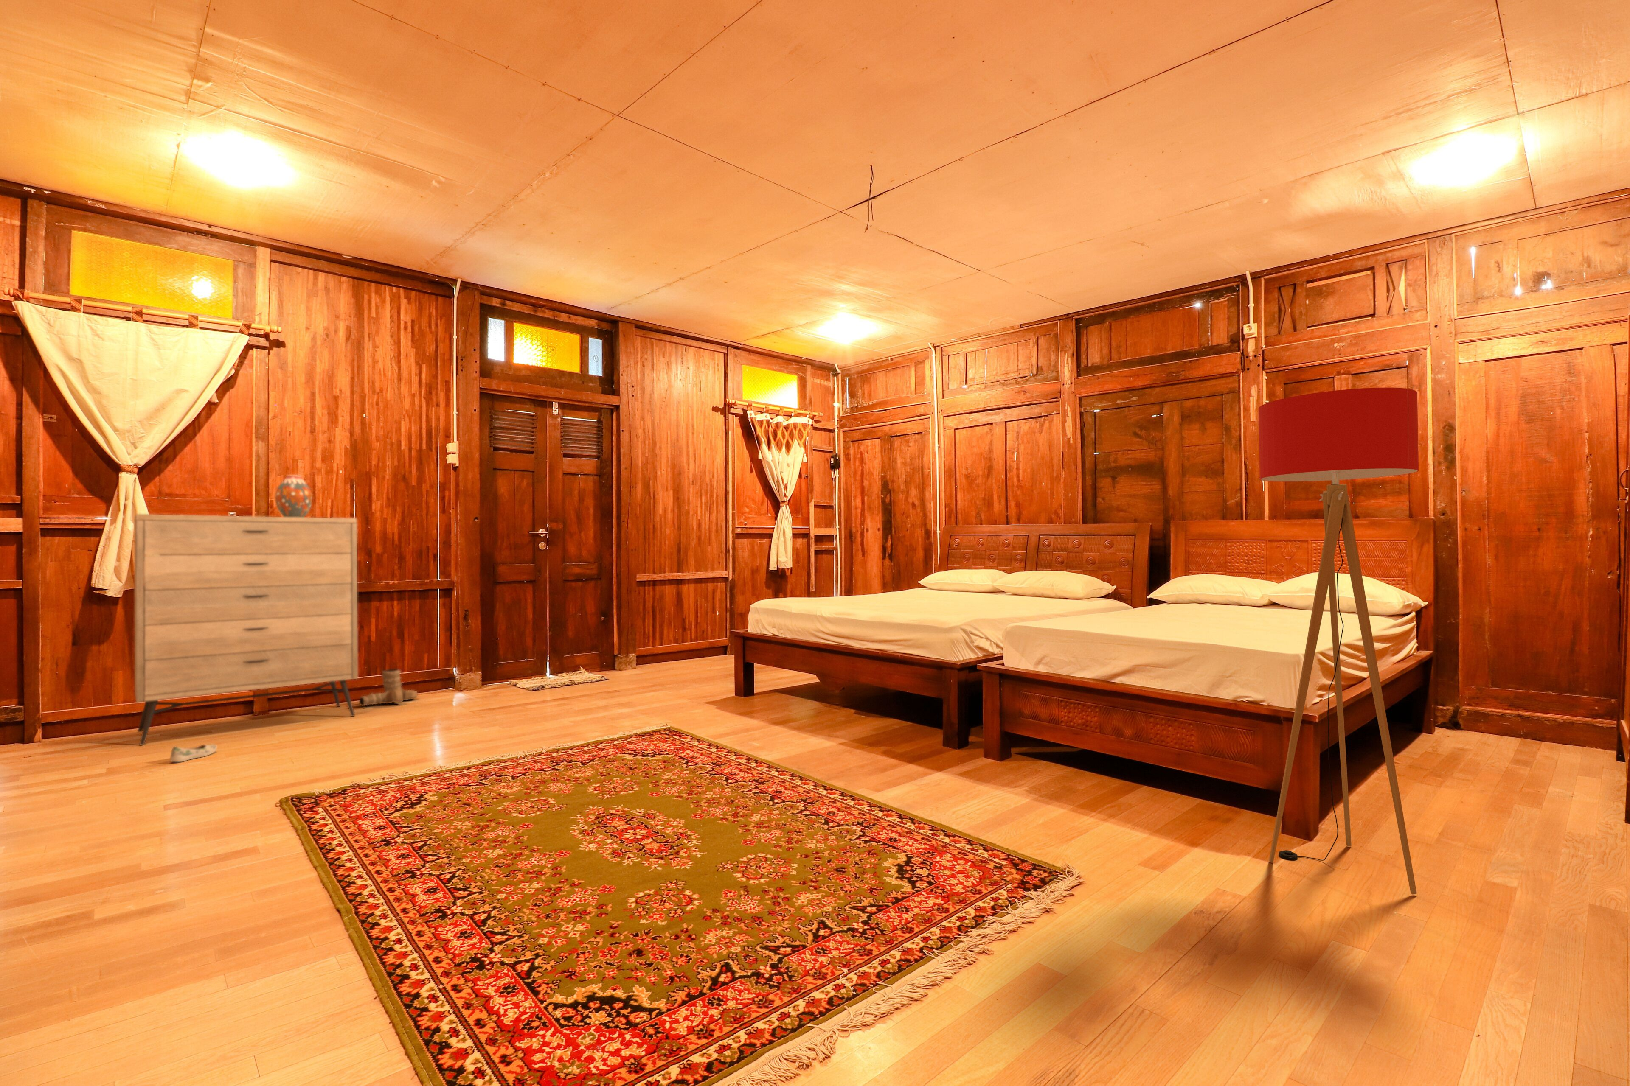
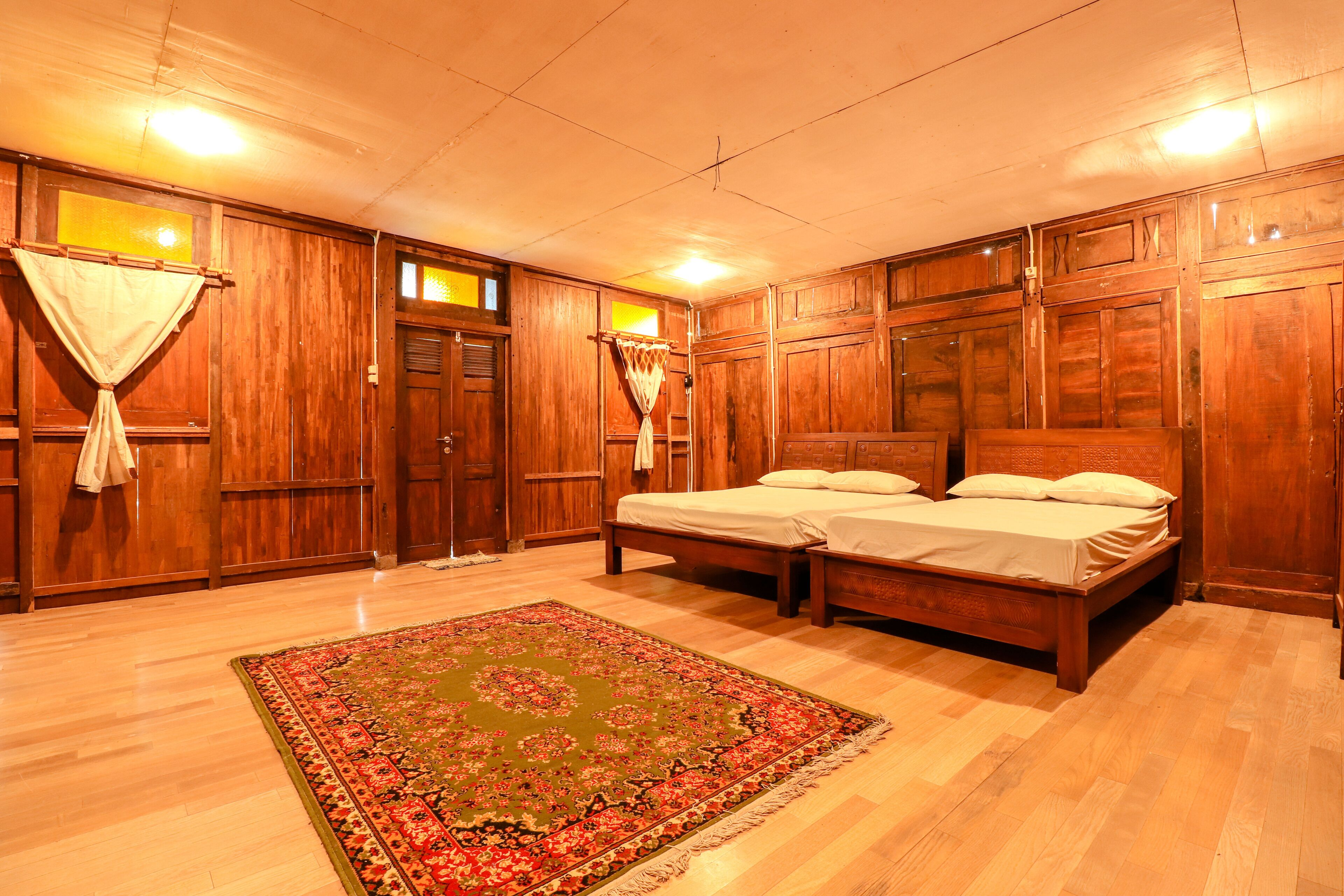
- floor lamp (1338, 633)
- shoe (195, 749)
- dresser (250, 621)
- boots (391, 687)
- vase (293, 496)
